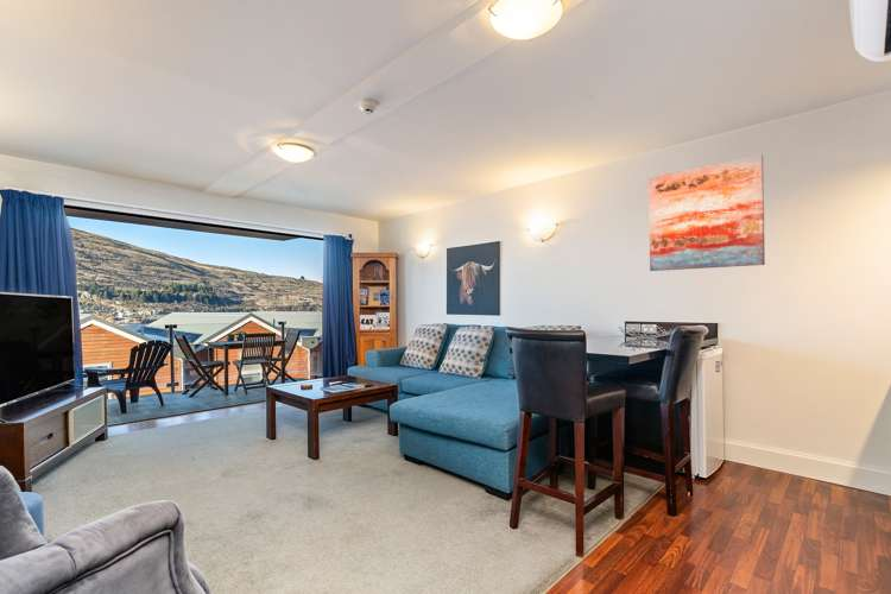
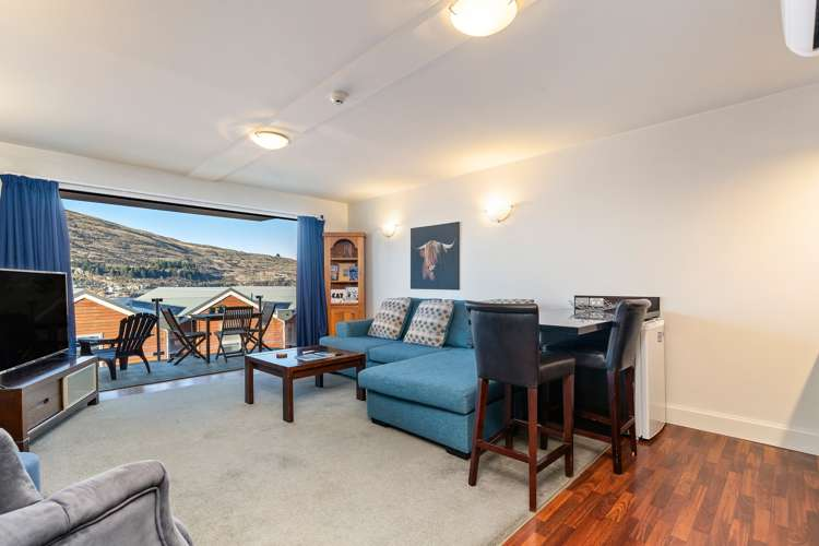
- wall art (701, 217)
